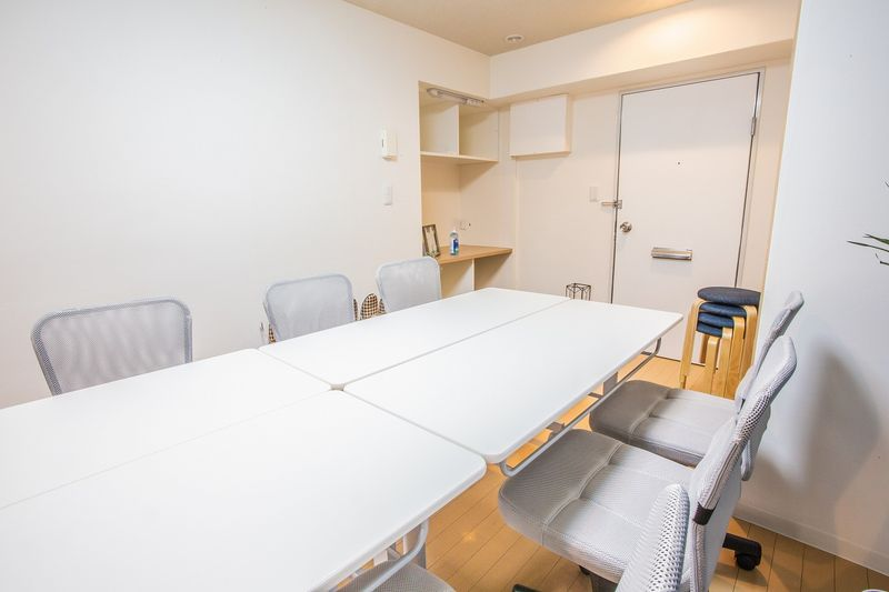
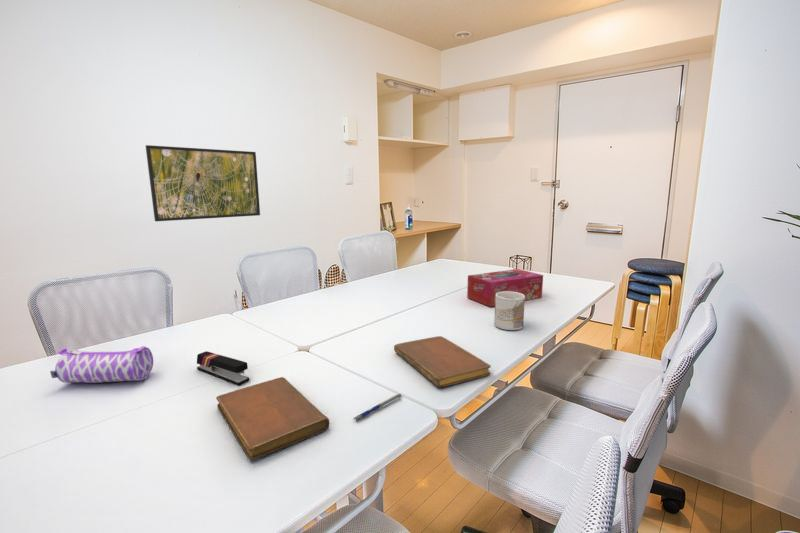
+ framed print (208, 184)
+ notebook (270, 411)
+ mug (510, 309)
+ stapler (221, 365)
+ tissue box (505, 286)
+ notebook (439, 358)
+ pen (379, 405)
+ pencil case (105, 363)
